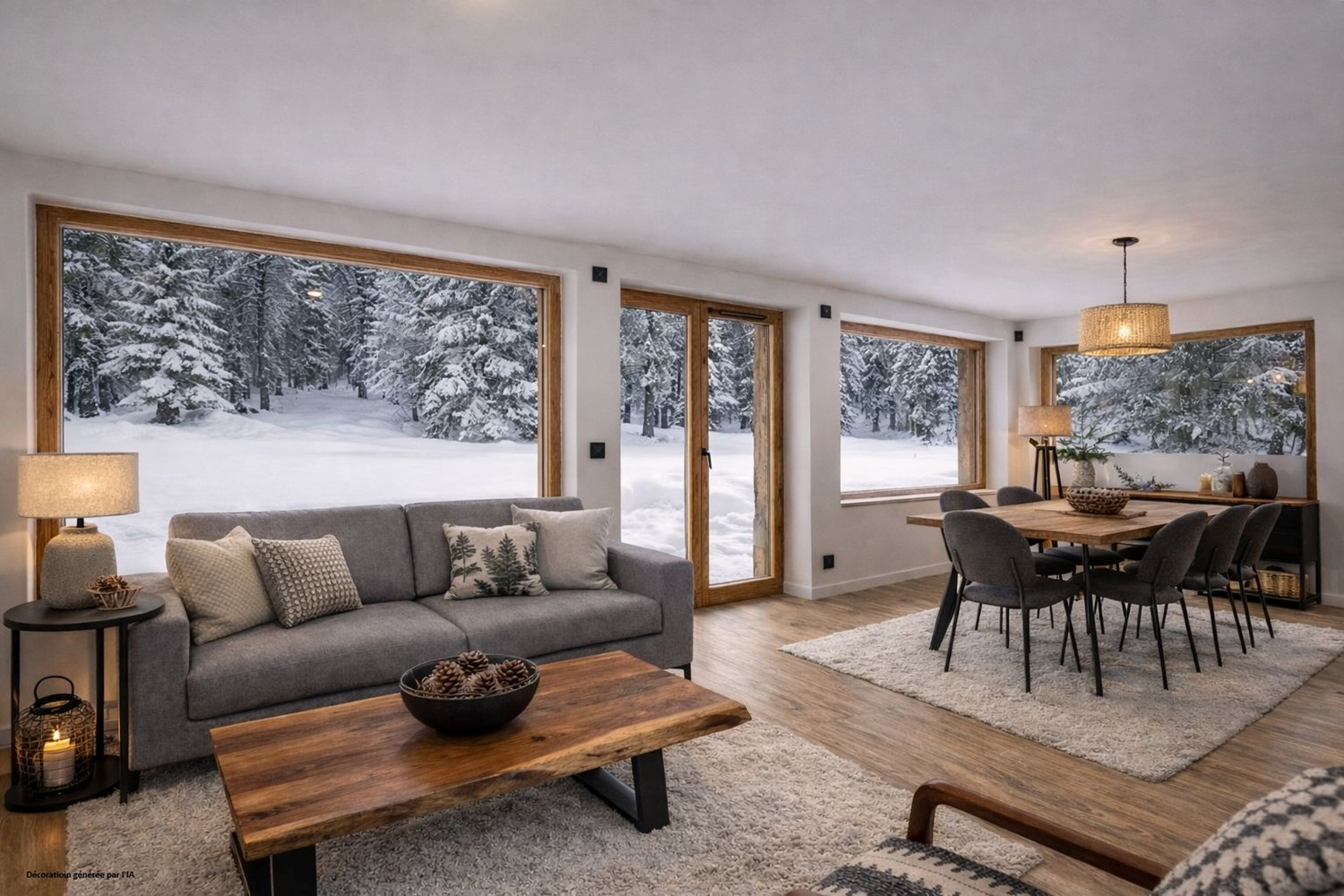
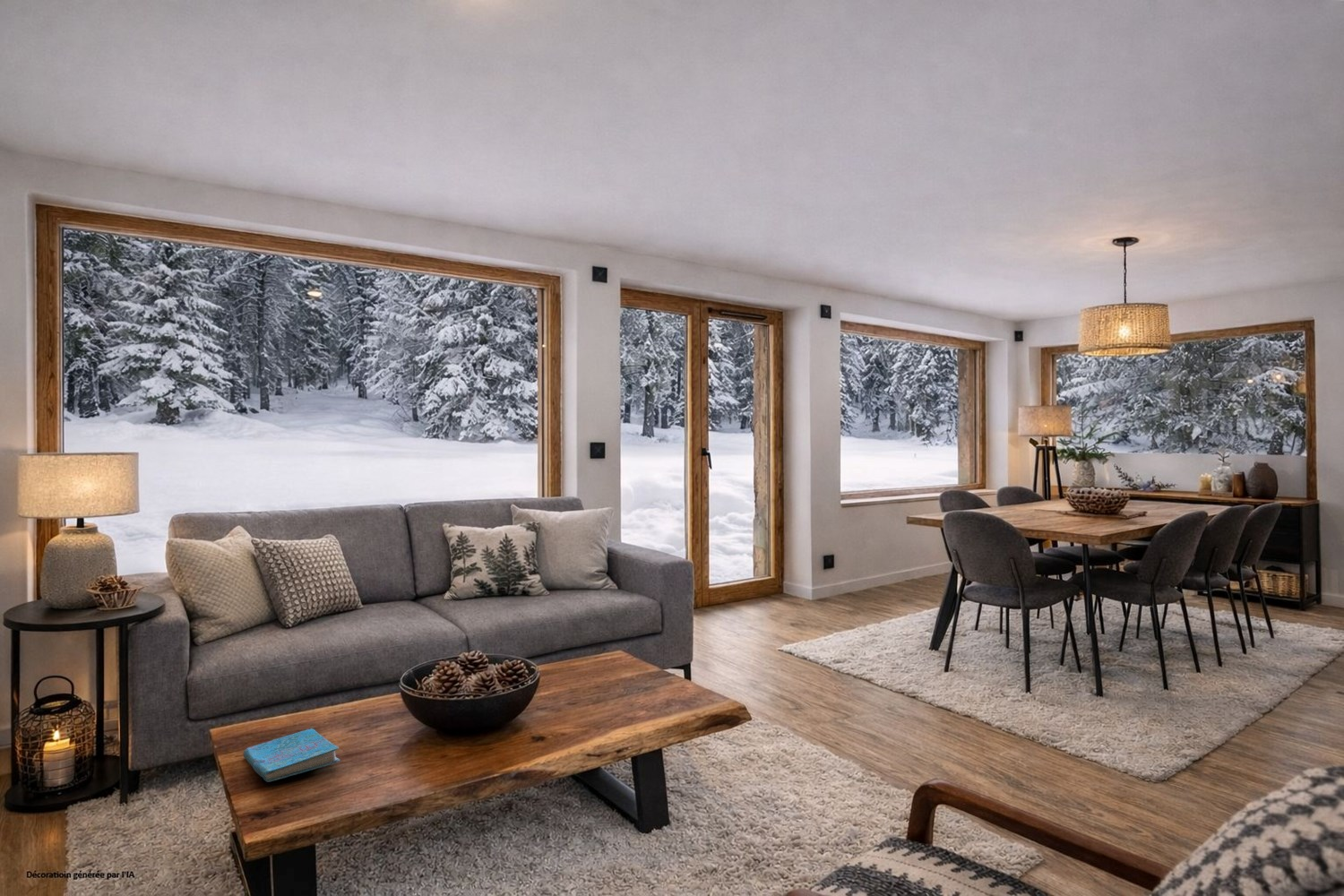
+ cover (290, 753)
